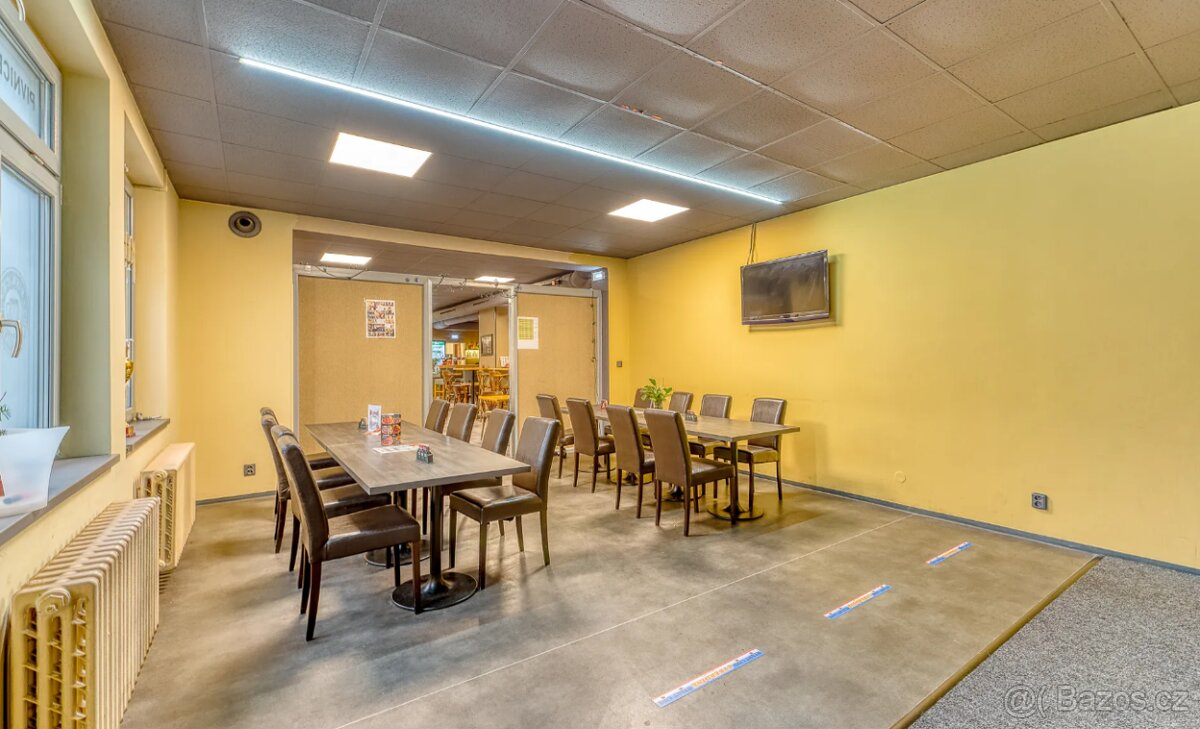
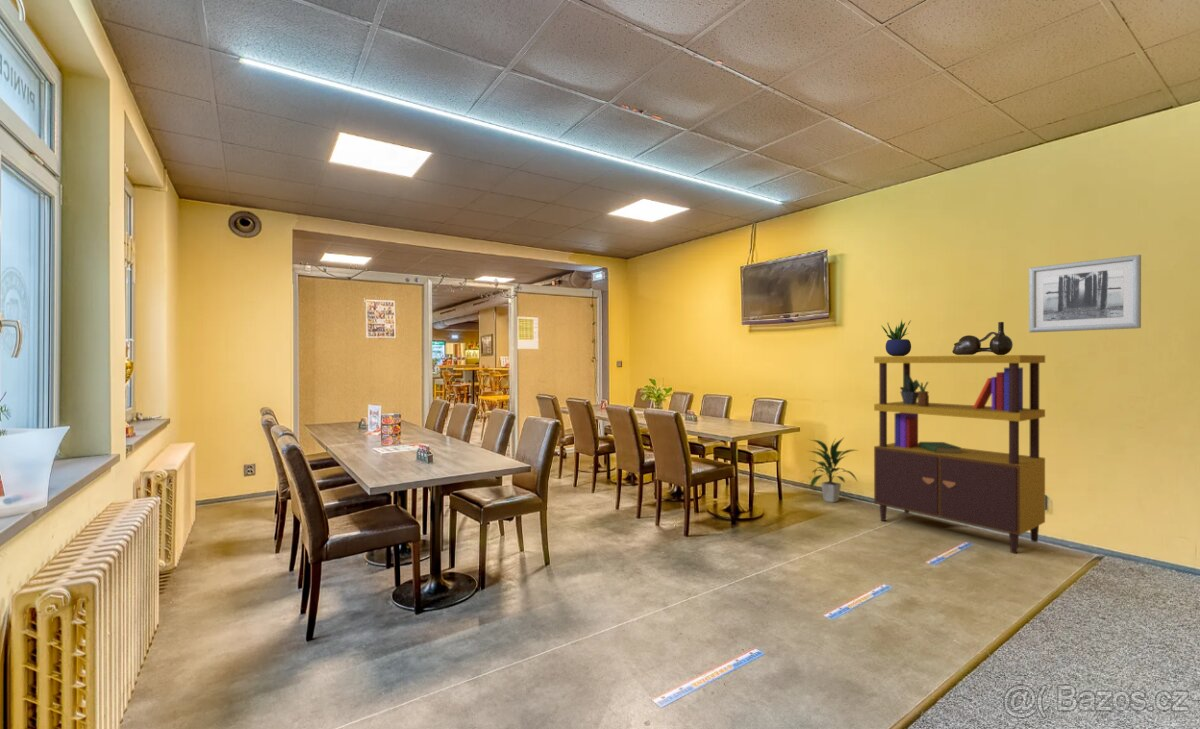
+ wall art (1081, 296)
+ bookcase (953, 445)
+ indoor plant (828, 467)
+ decorative vase (981, 339)
+ potted plant (895, 337)
